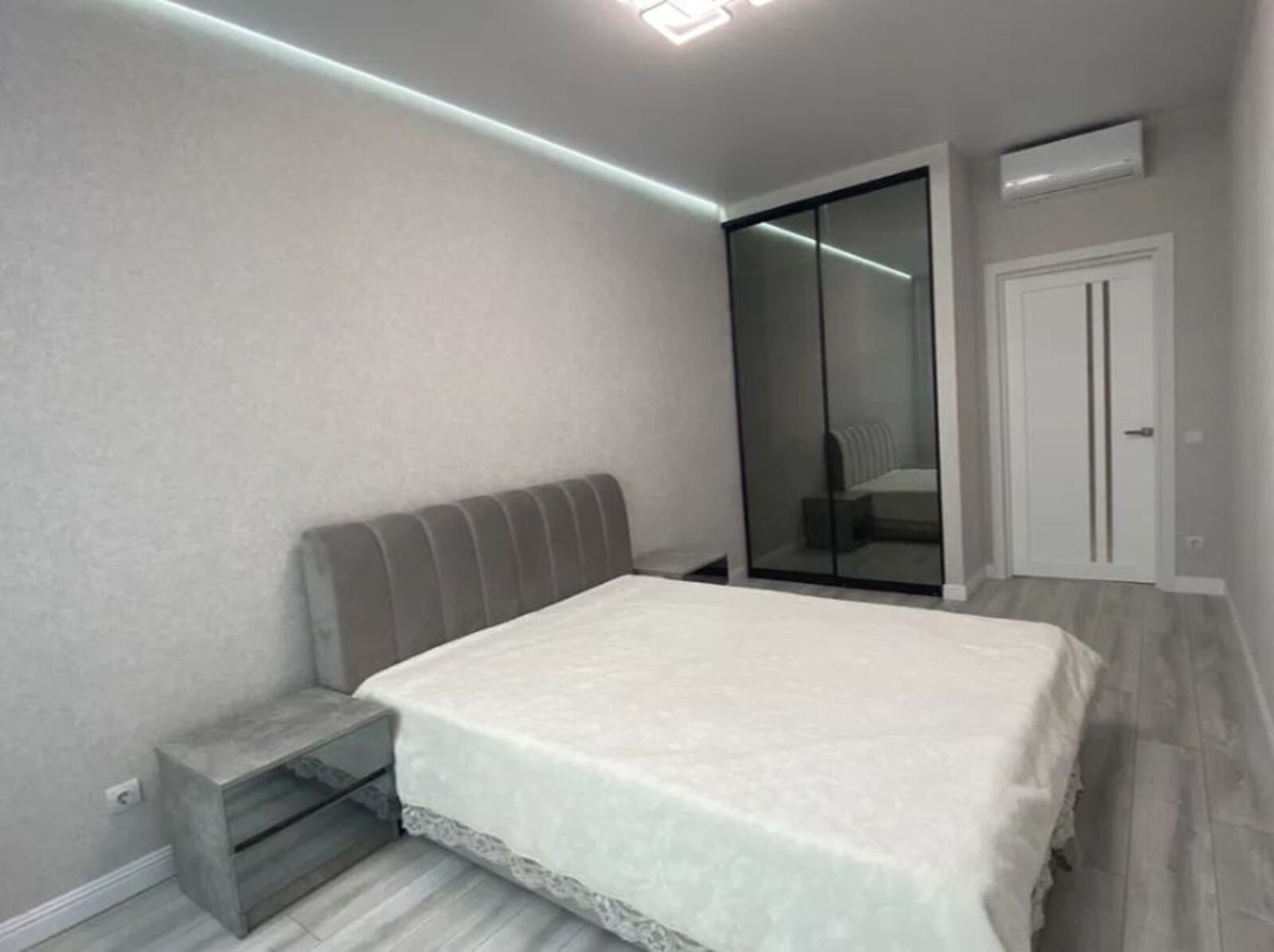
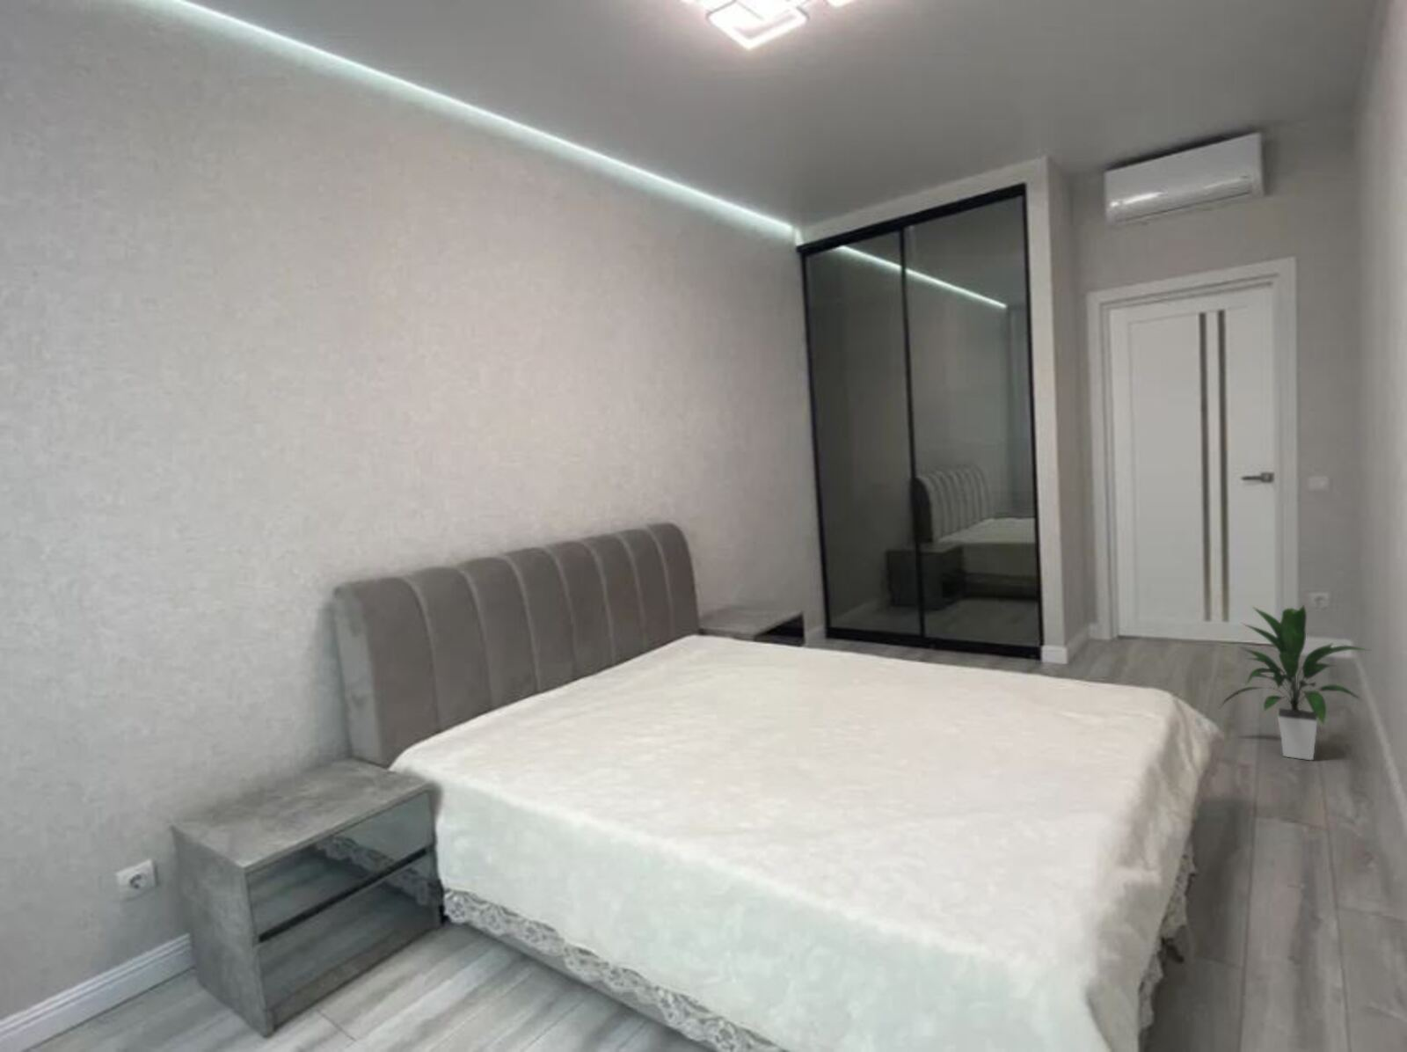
+ indoor plant (1290, 676)
